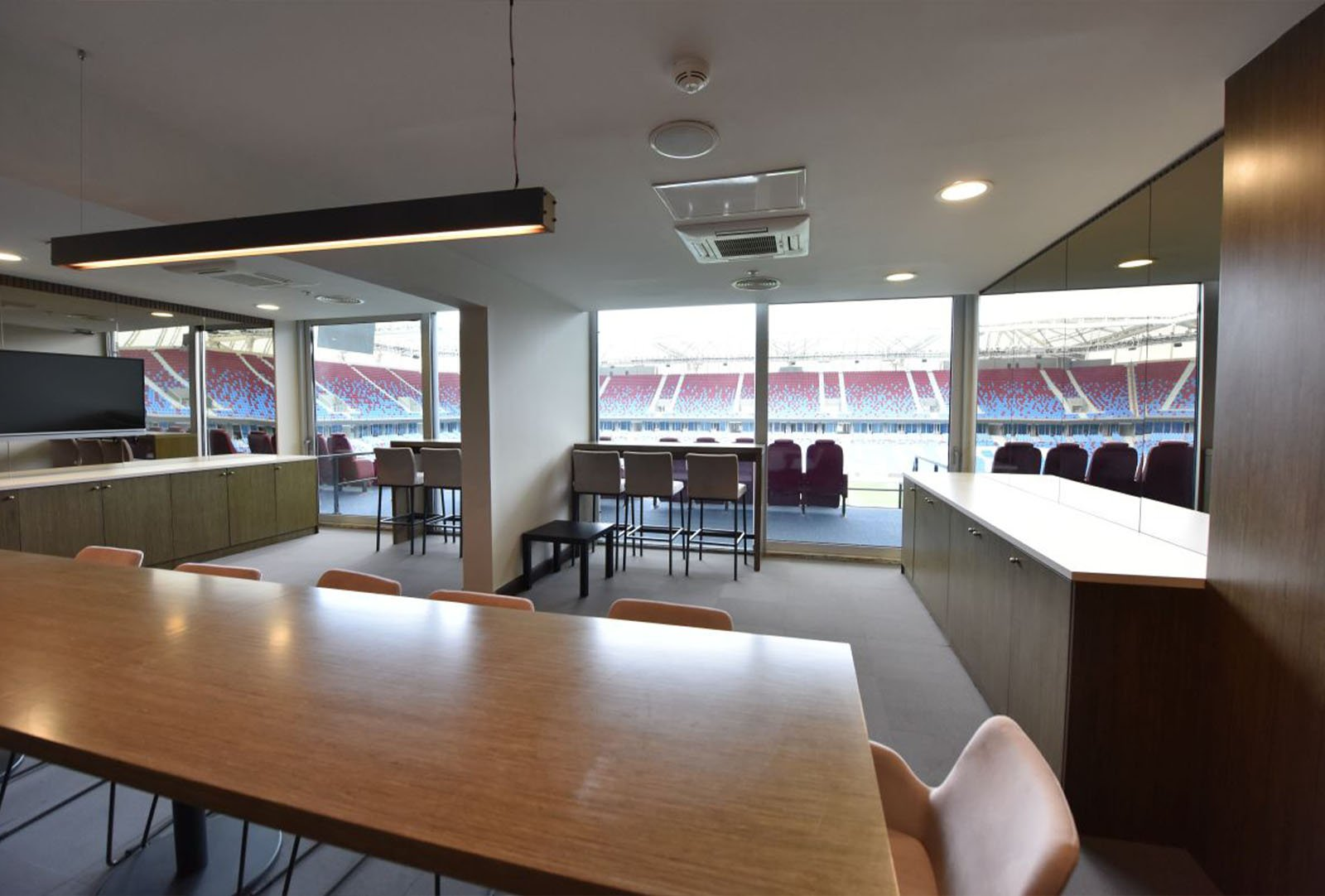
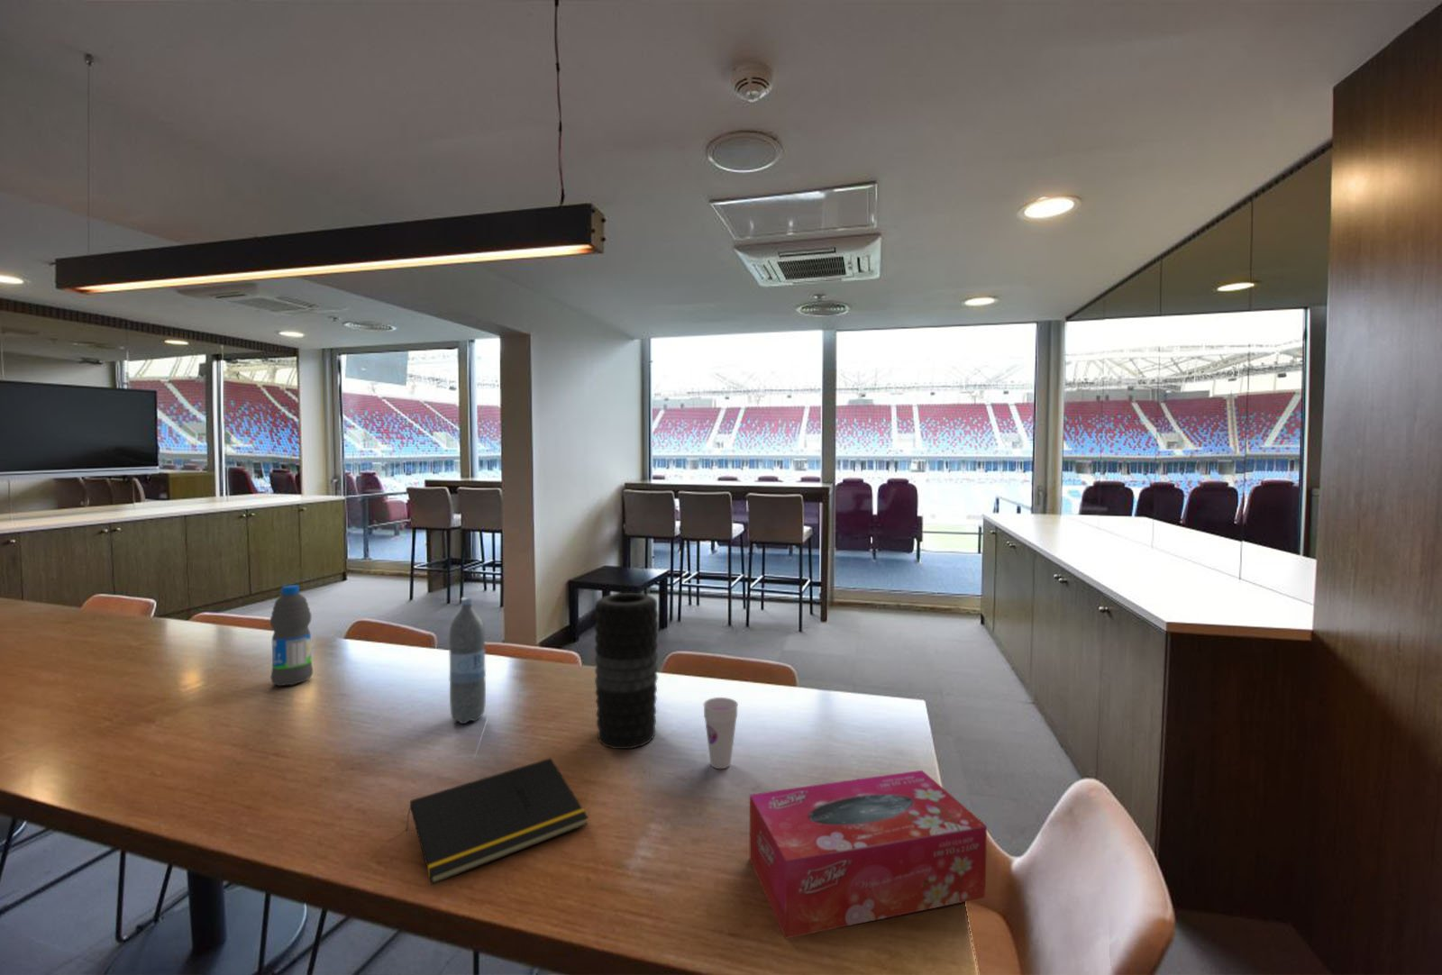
+ notepad (500, 812)
+ vase (627, 667)
+ water bottle (467, 659)
+ water bottle (291, 633)
+ cup (720, 733)
+ tissue box (862, 843)
